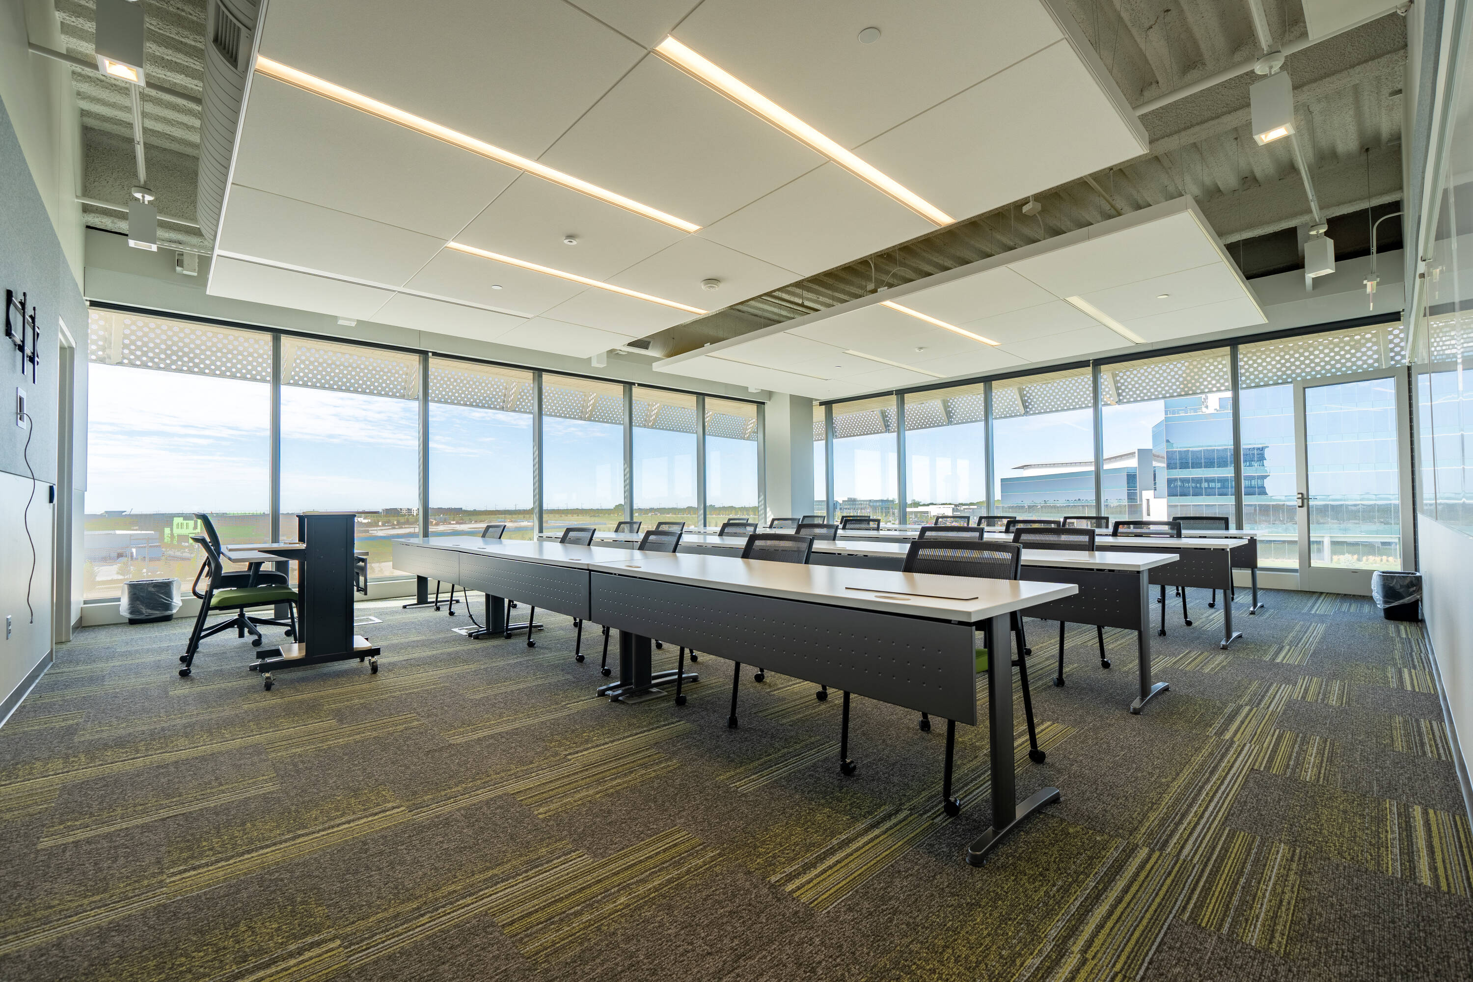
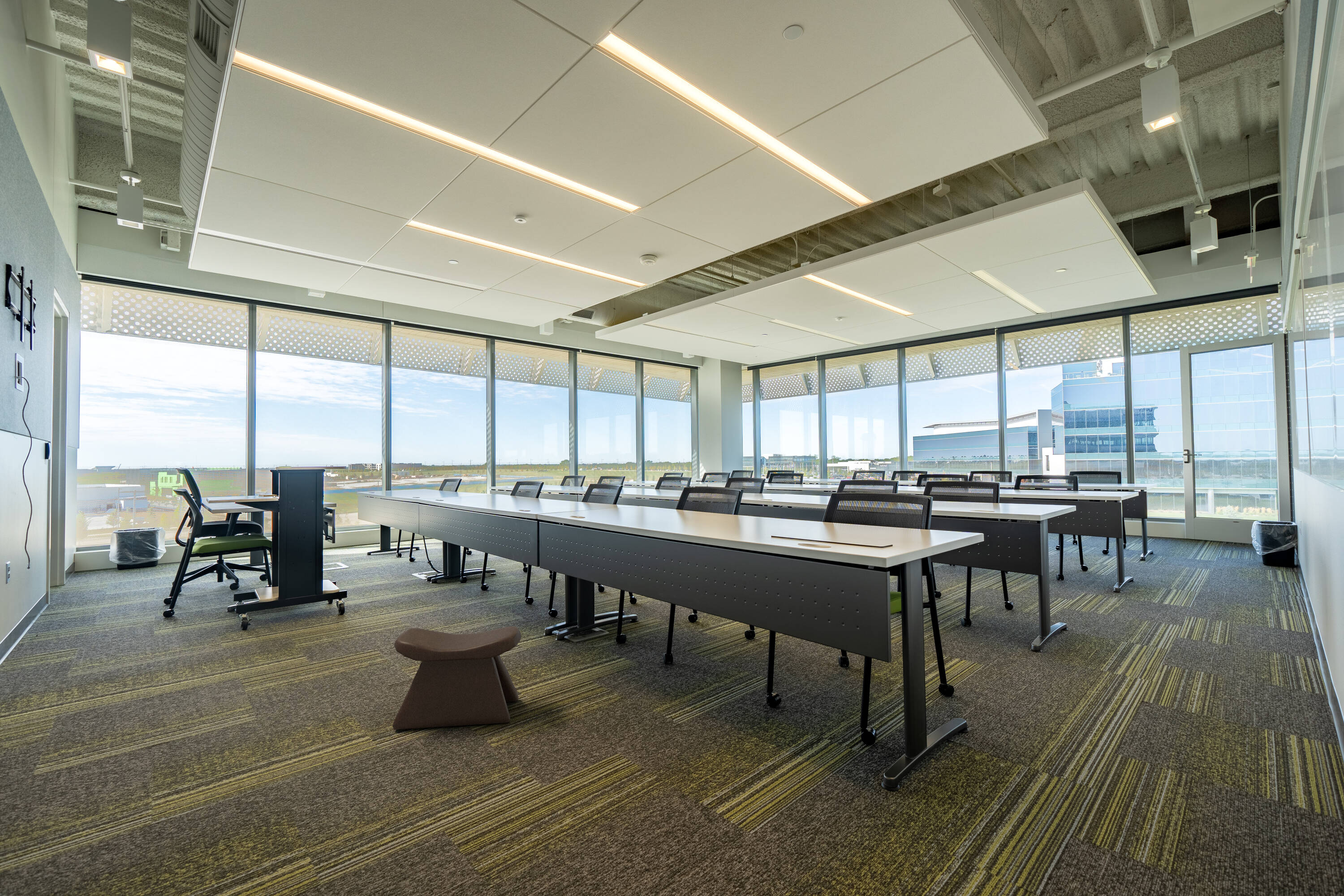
+ stool (460, 672)
